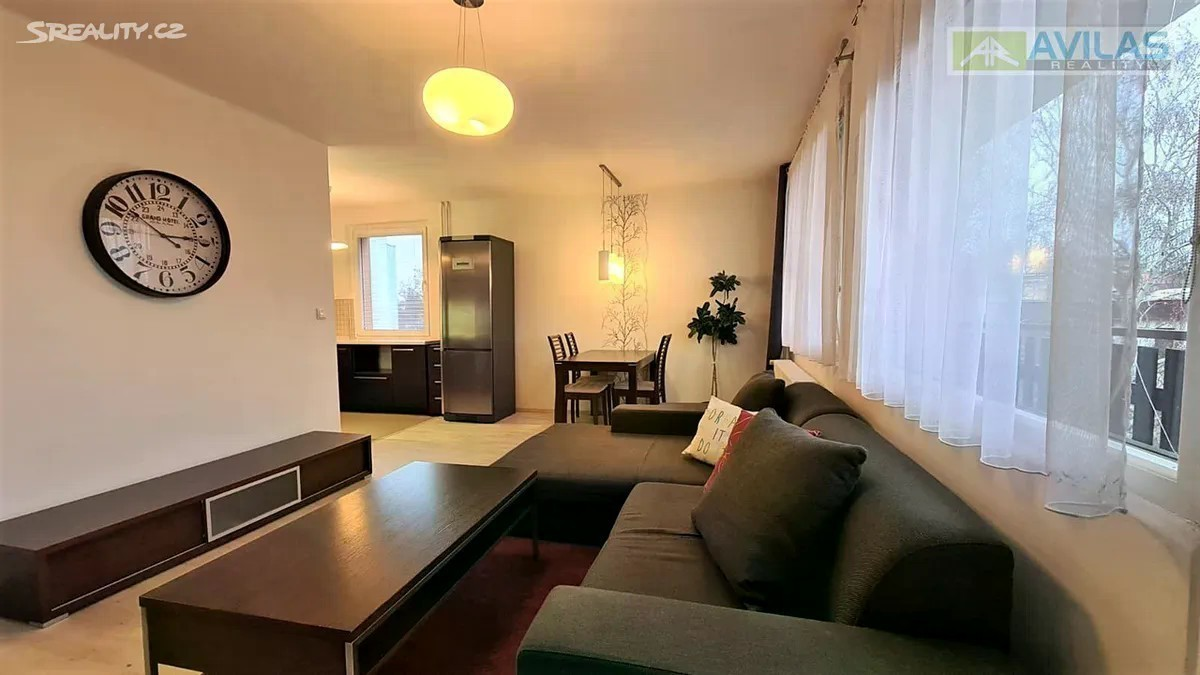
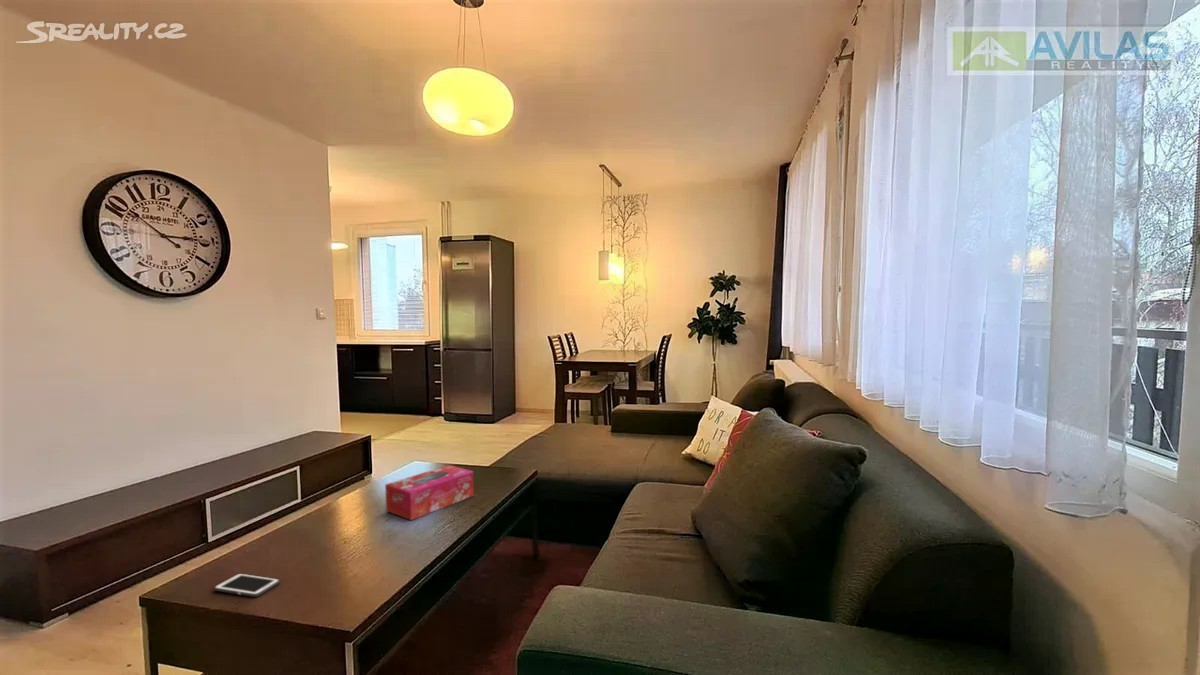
+ cell phone (247, 584)
+ tissue box (431, 490)
